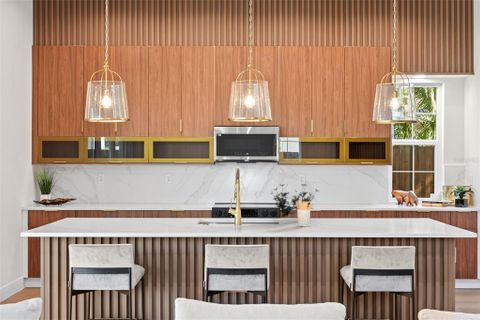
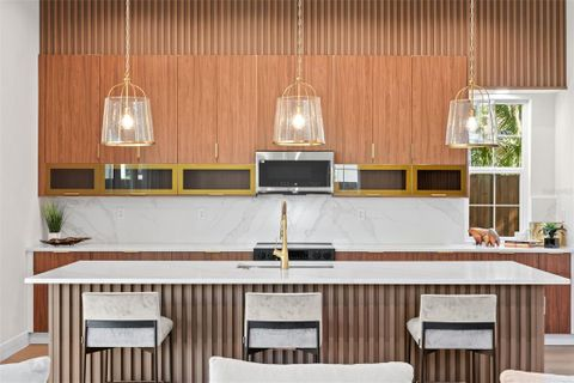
- utensil holder (303, 213)
- plant (294, 202)
